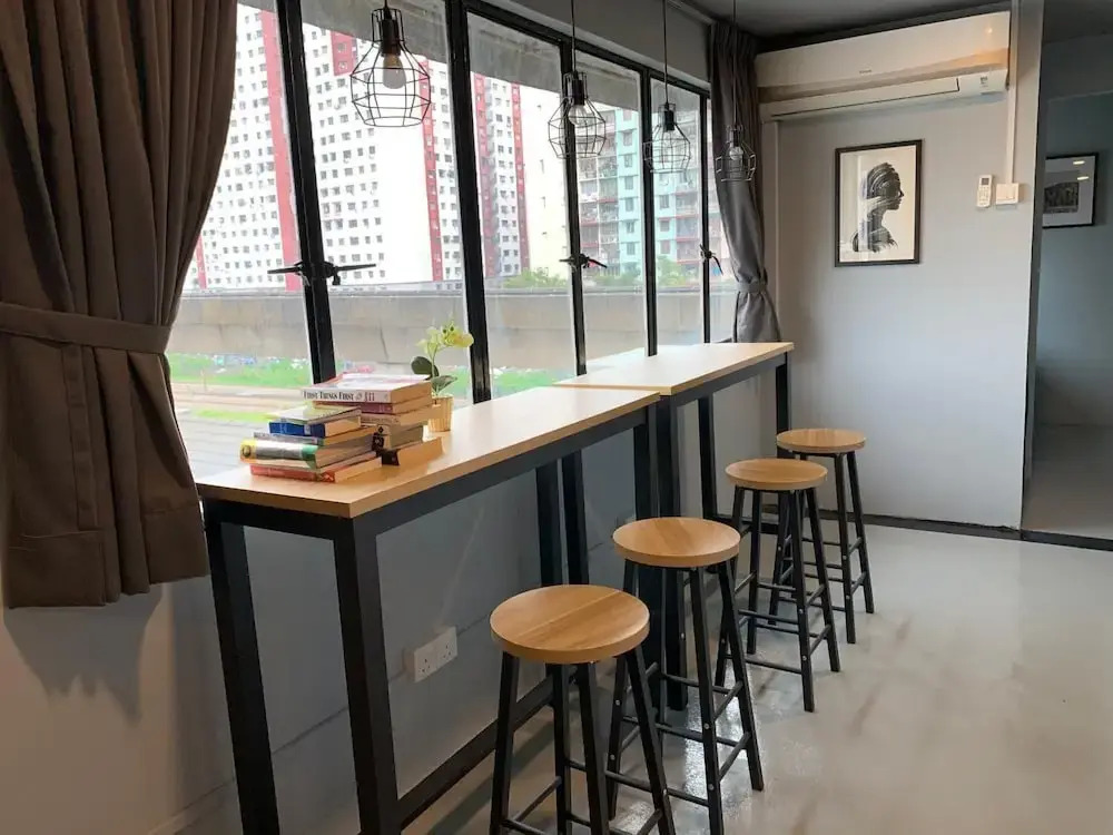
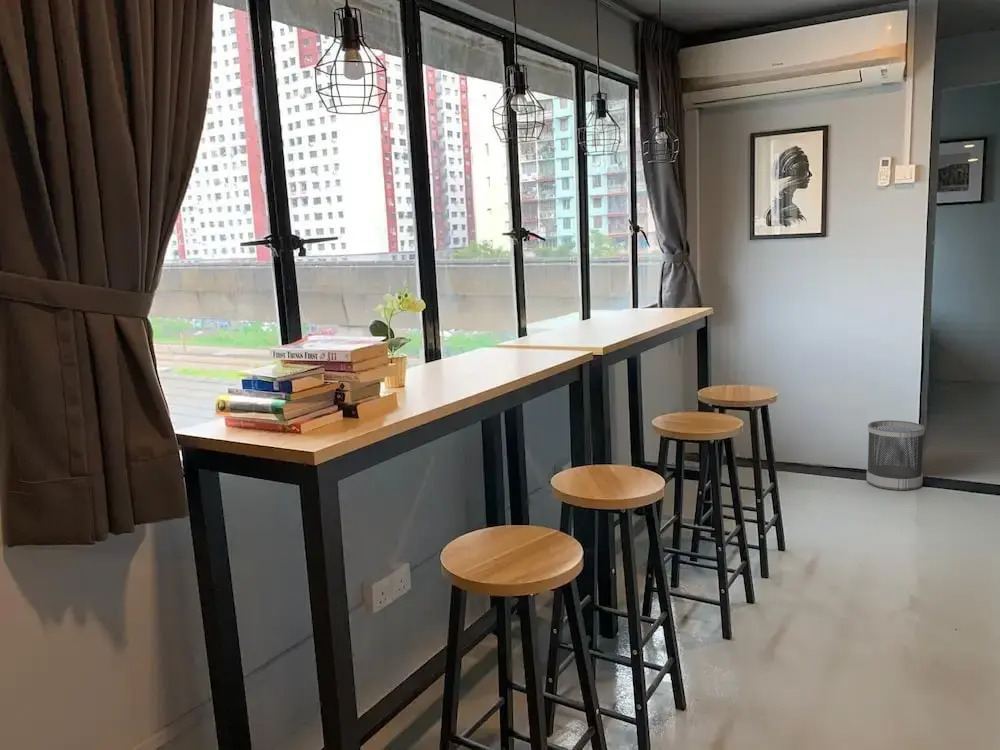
+ wastebasket (895, 454)
